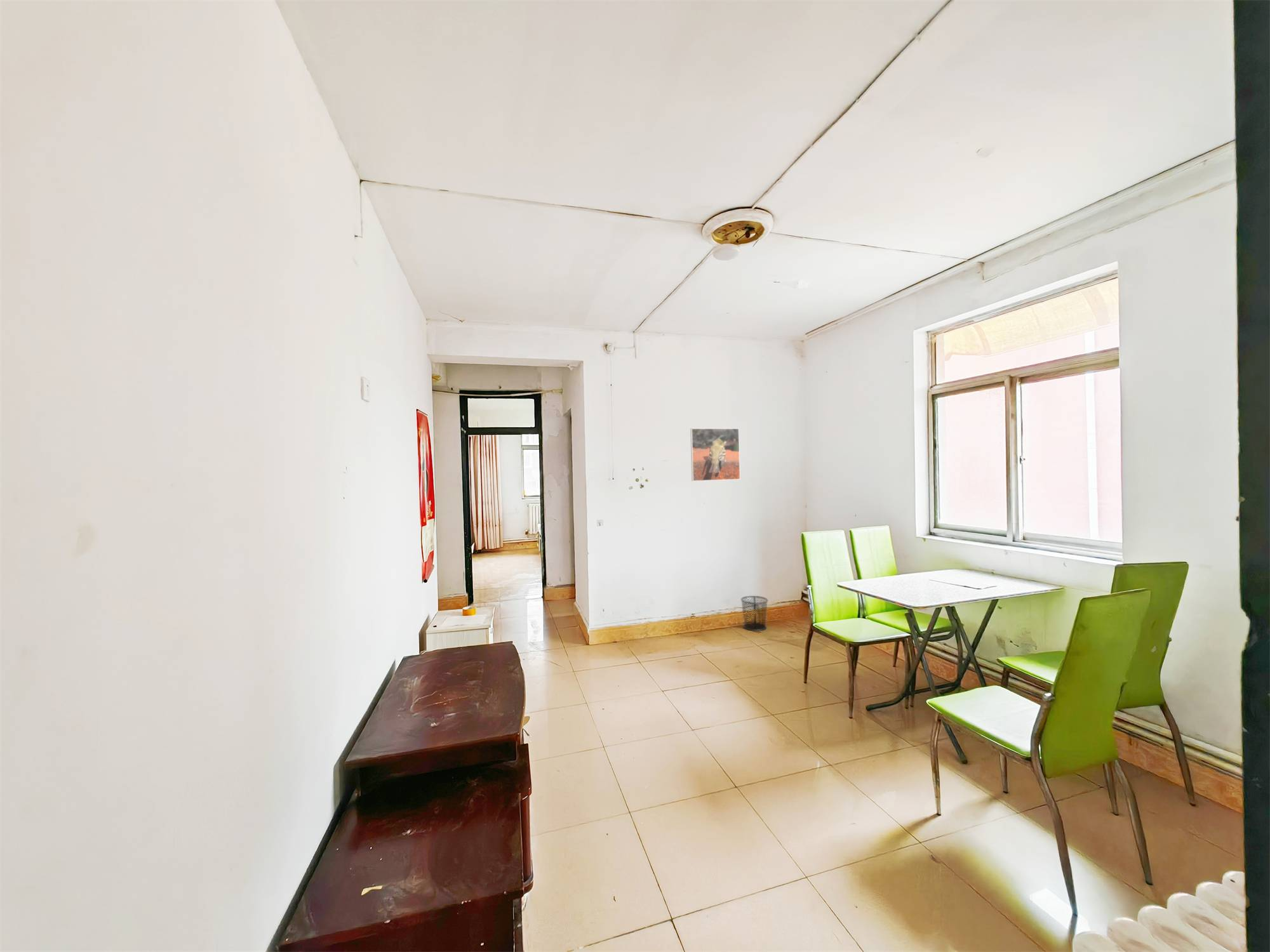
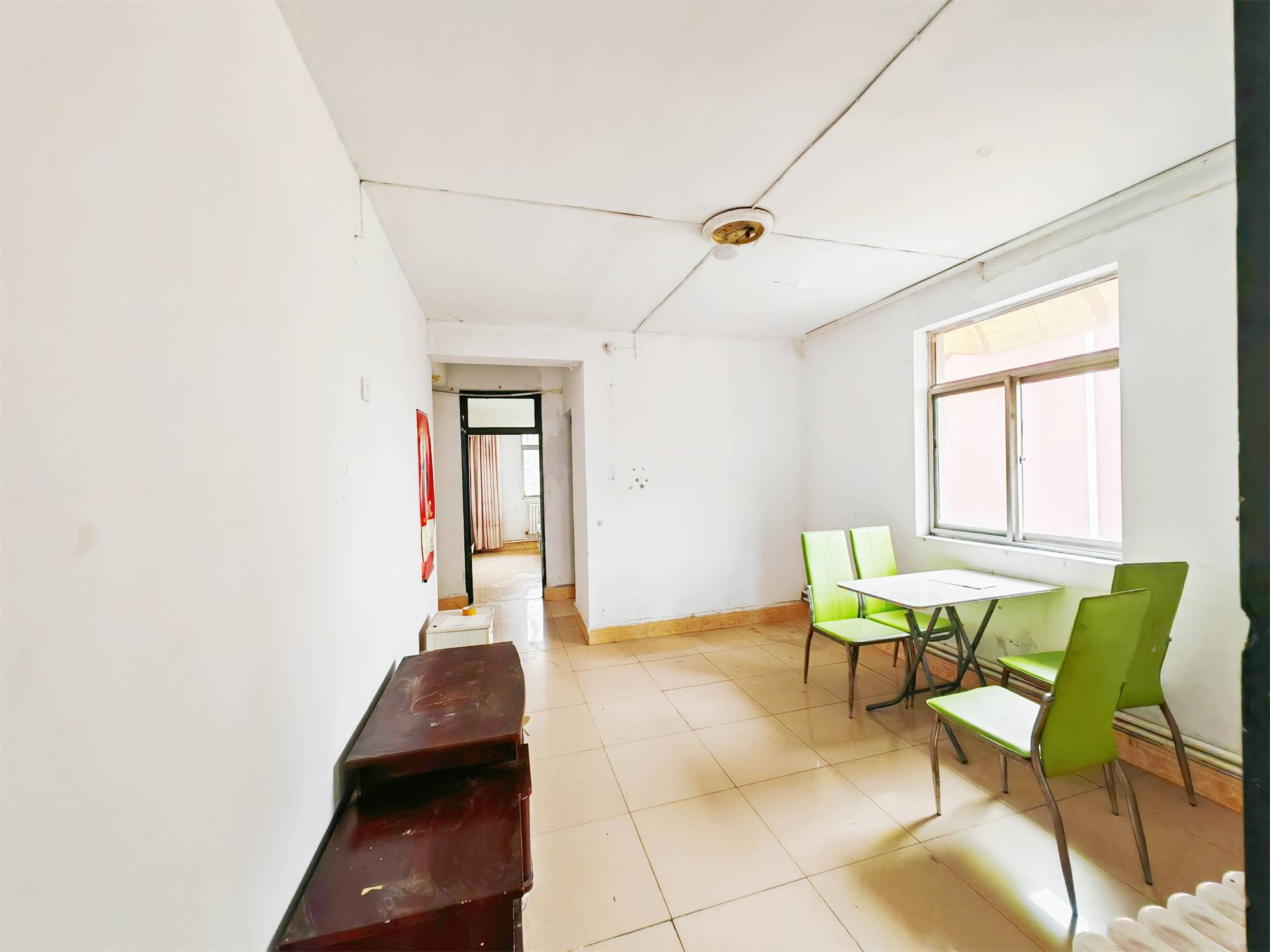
- waste bin (754, 612)
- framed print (715, 454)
